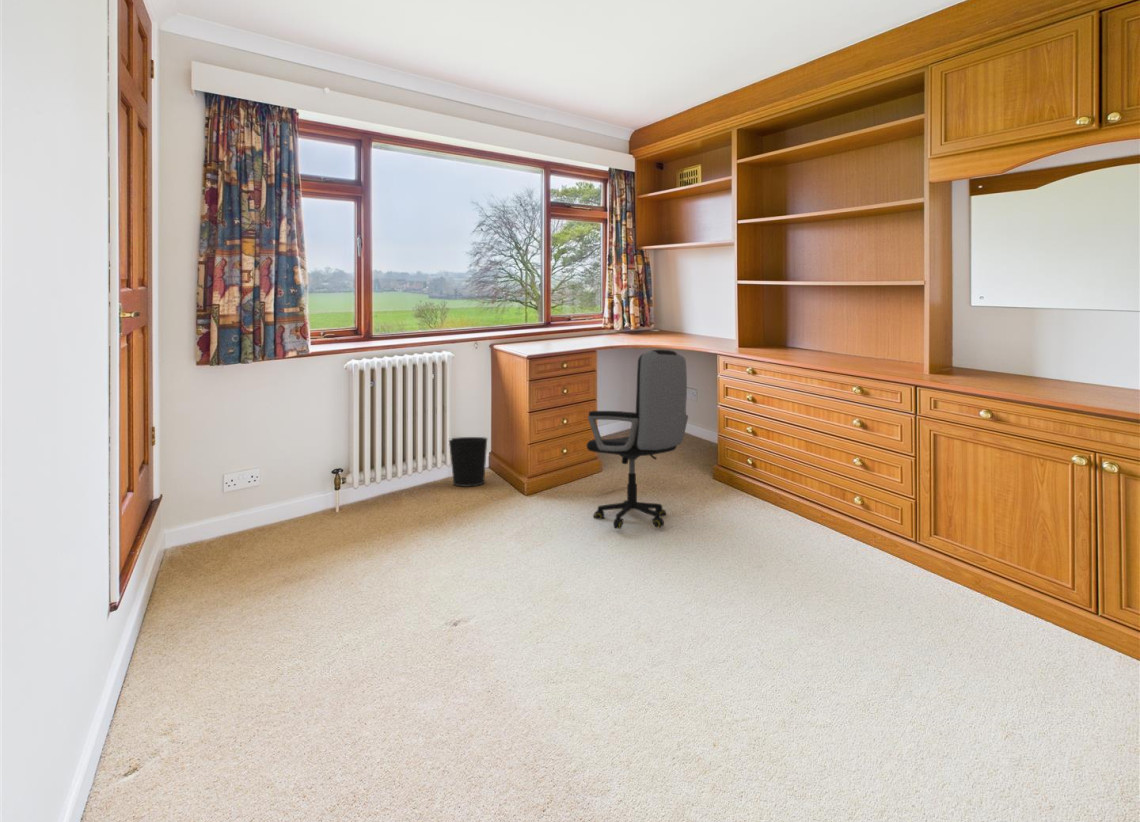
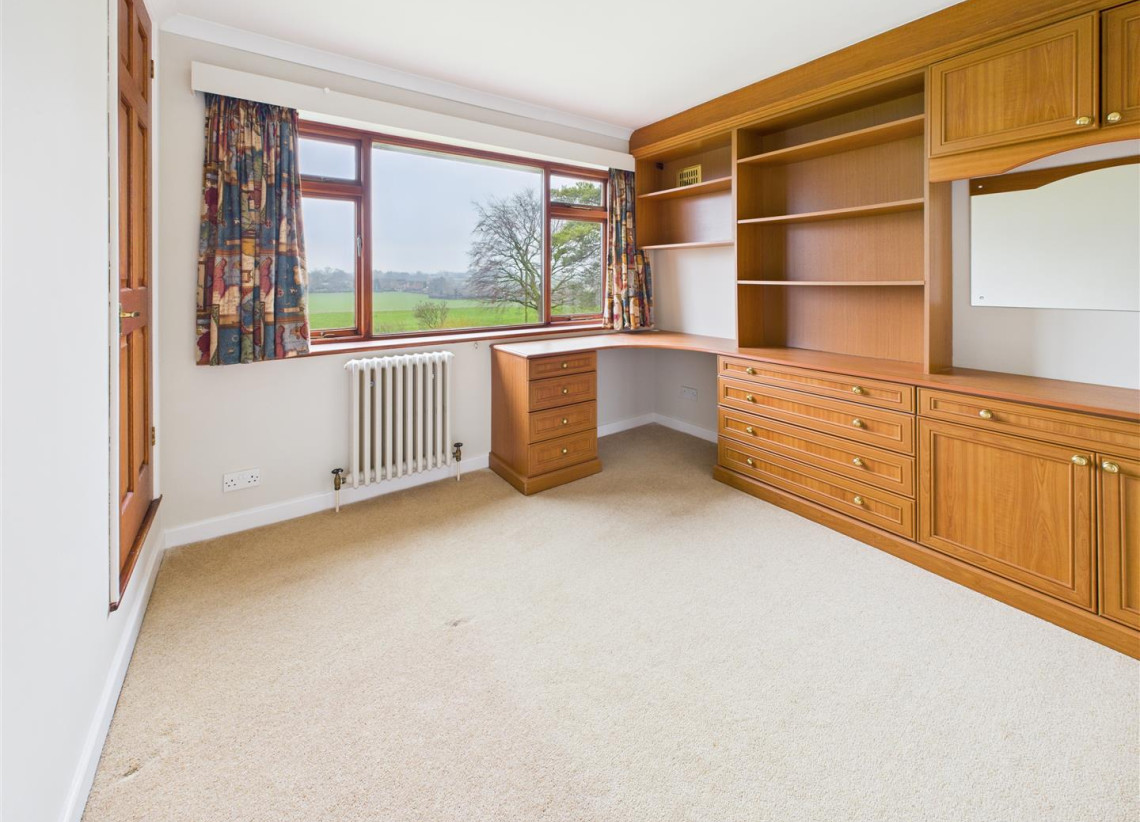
- wastebasket (468, 461)
- office chair (637, 437)
